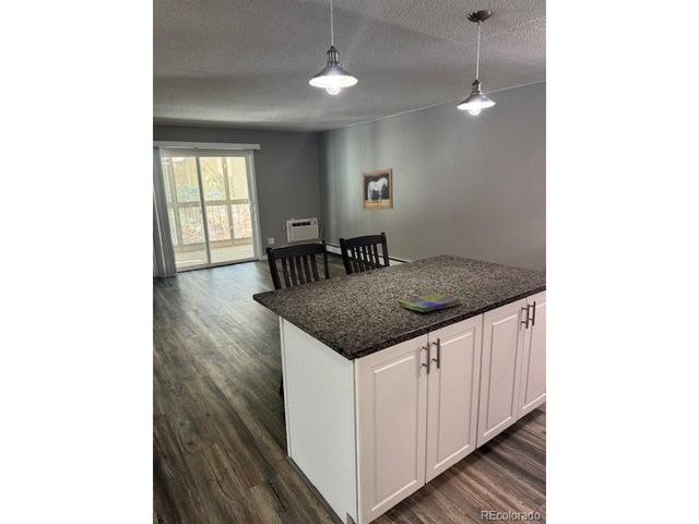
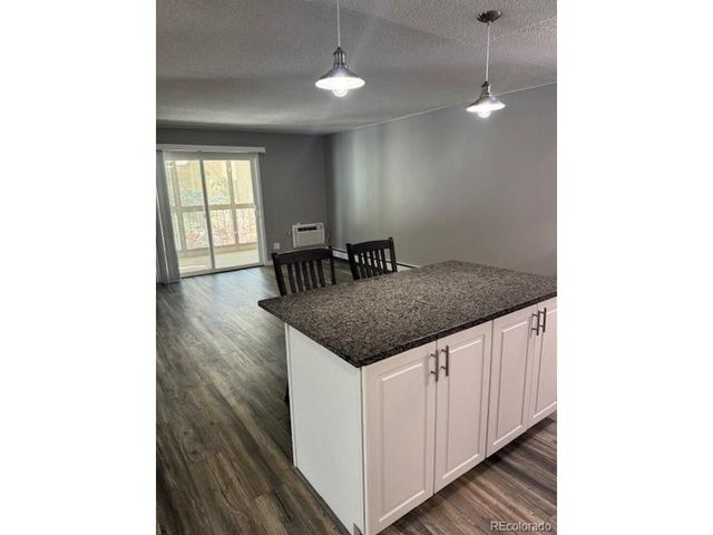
- wall art (377, 190)
- dish towel (429, 301)
